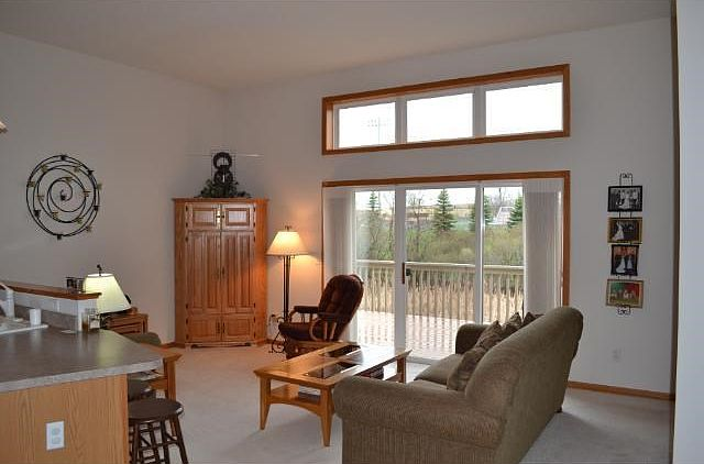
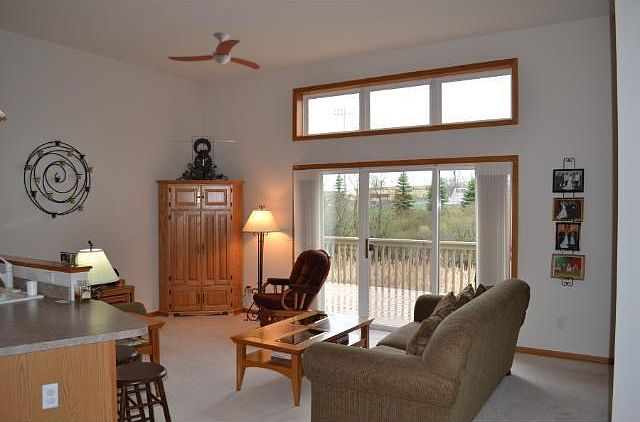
+ ceiling fan (216, 48)
